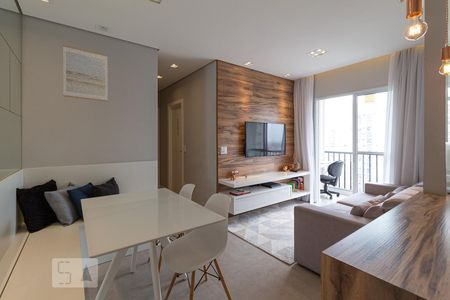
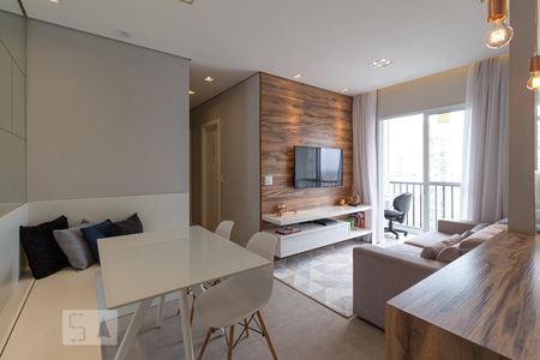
- wall art (86, 74)
